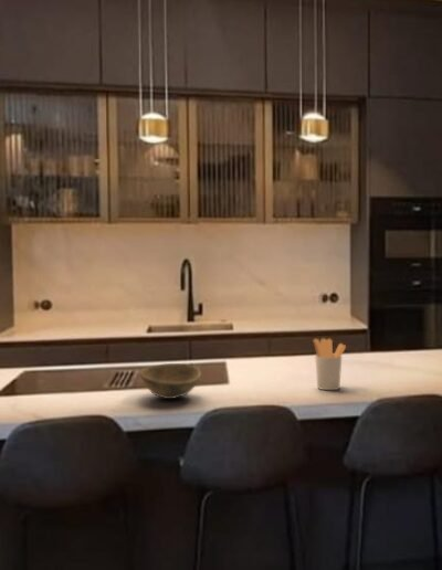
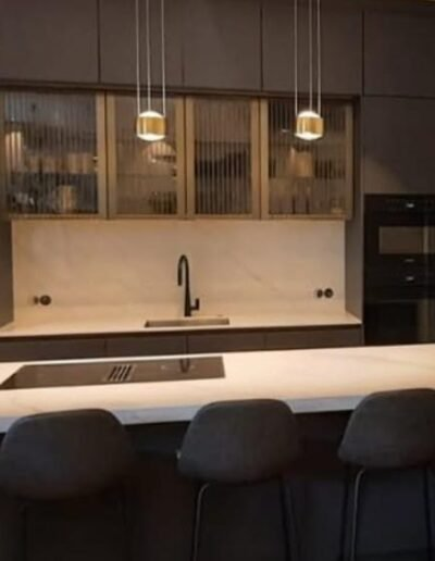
- bowl (170, 382)
- utensil holder (326, 362)
